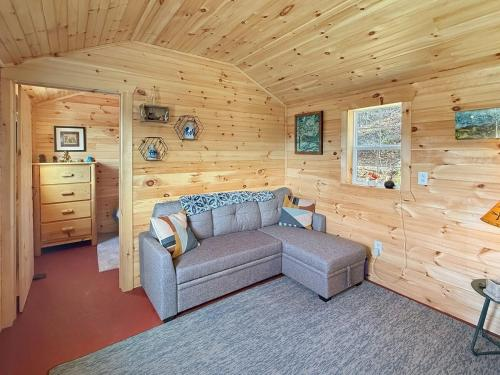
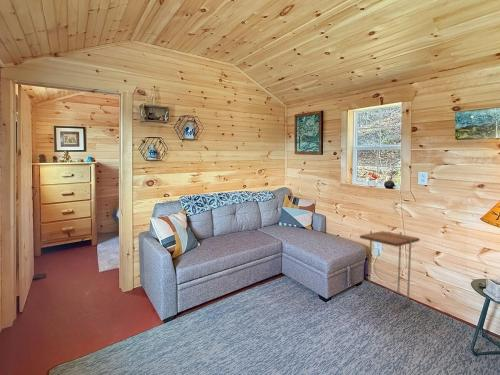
+ side table (398, 266)
